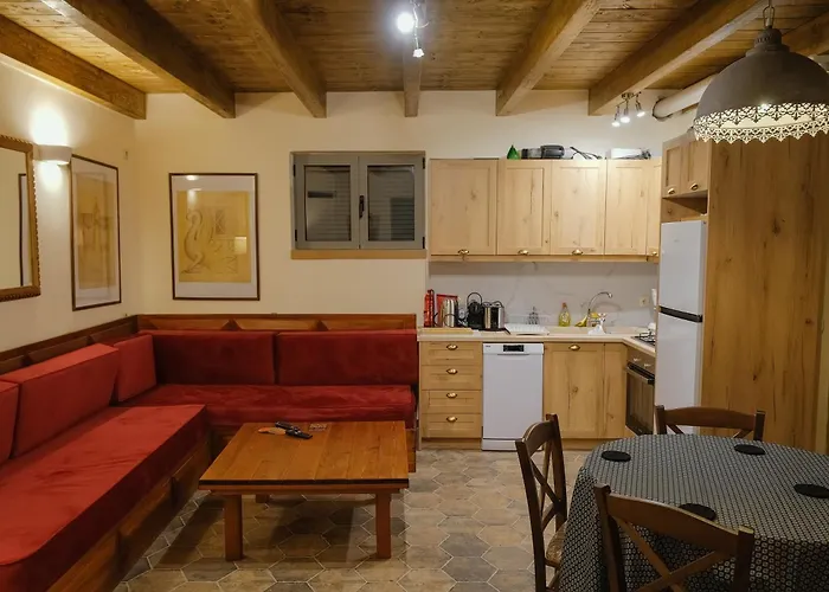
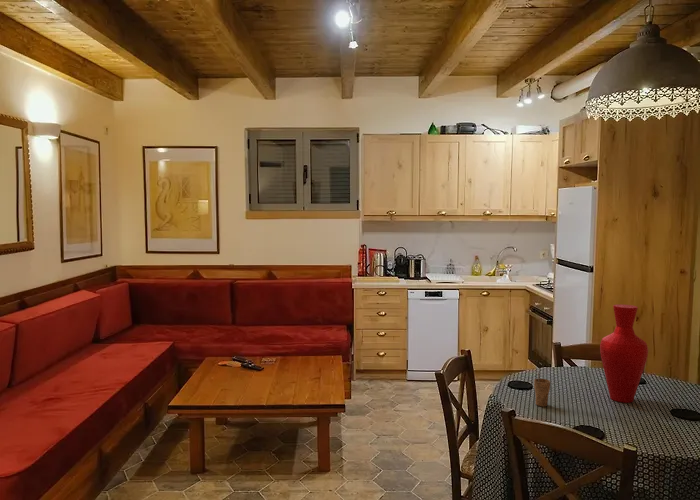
+ vase (623, 352)
+ cup (542, 389)
